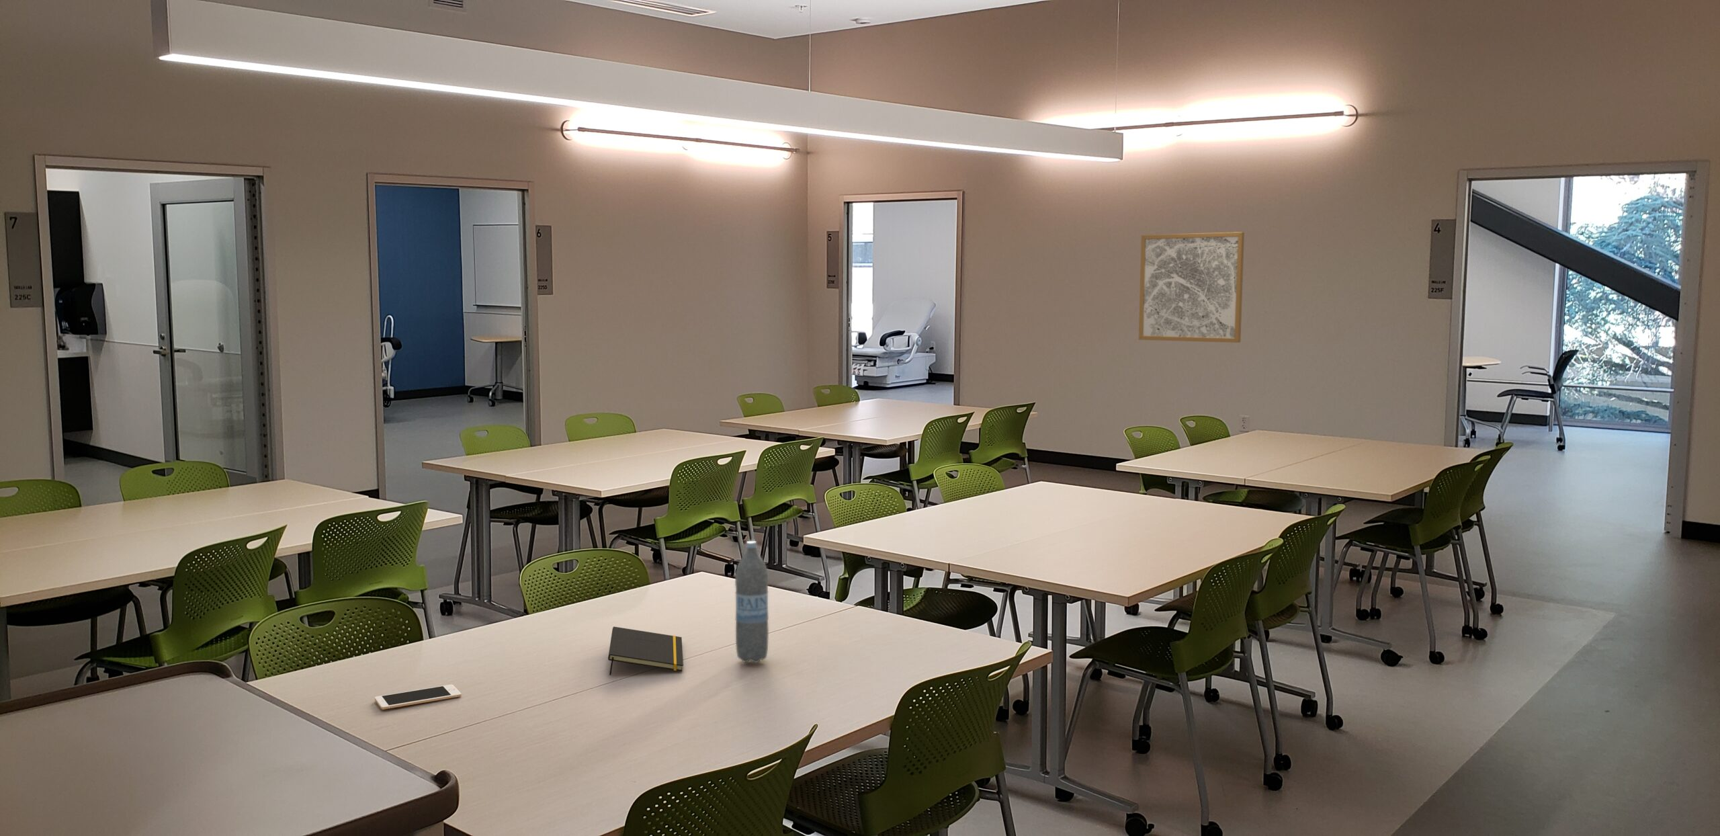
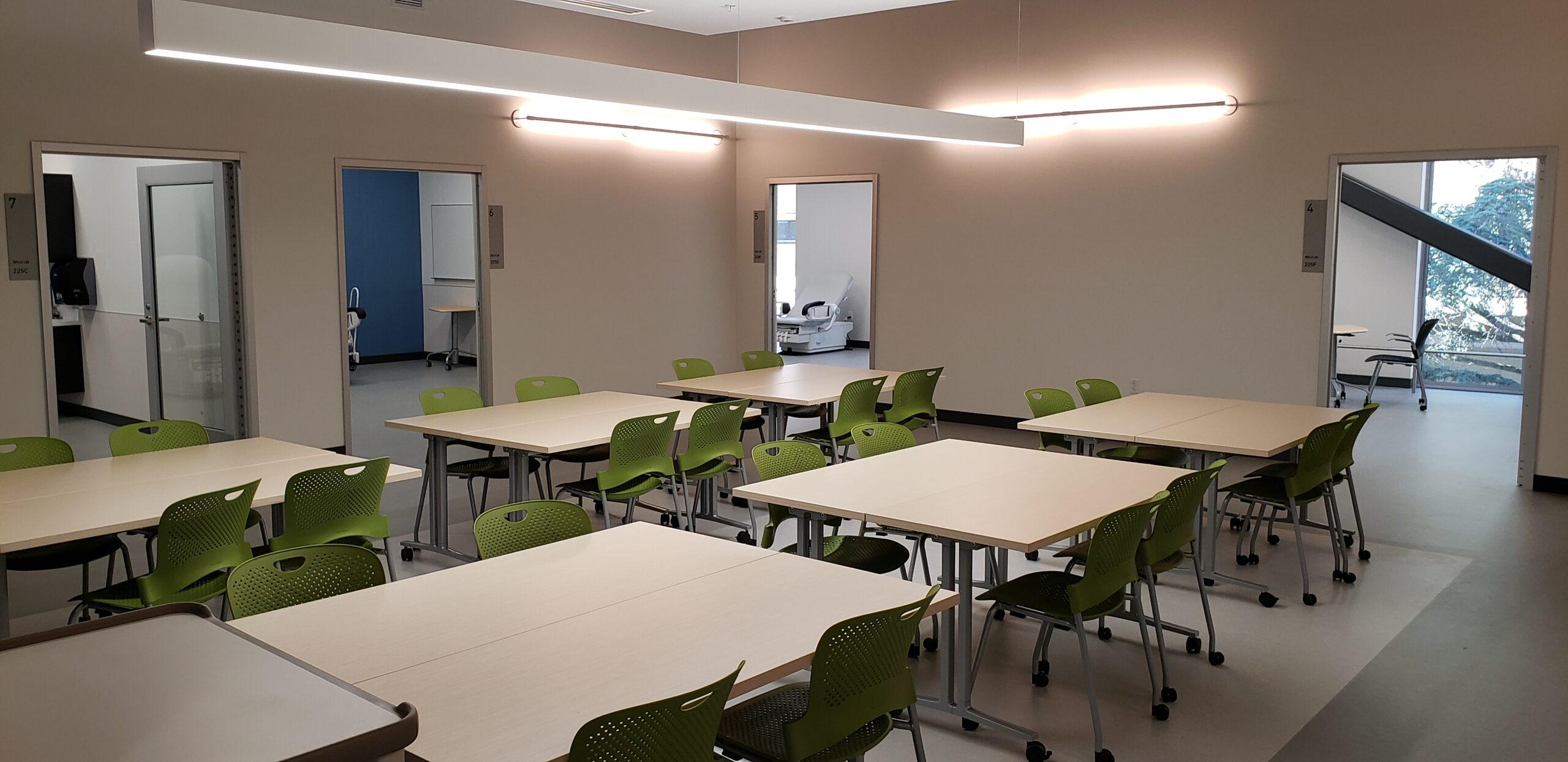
- wall art (1189, 287)
- water bottle (751, 601)
- cell phone (418, 697)
- notepad (646, 647)
